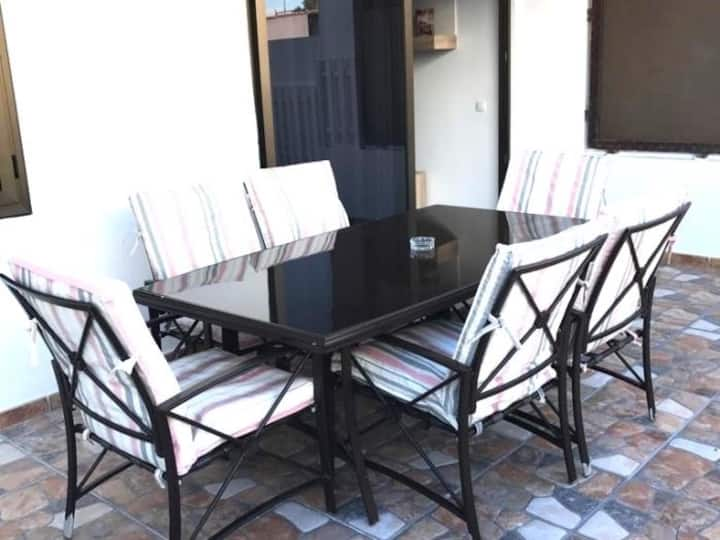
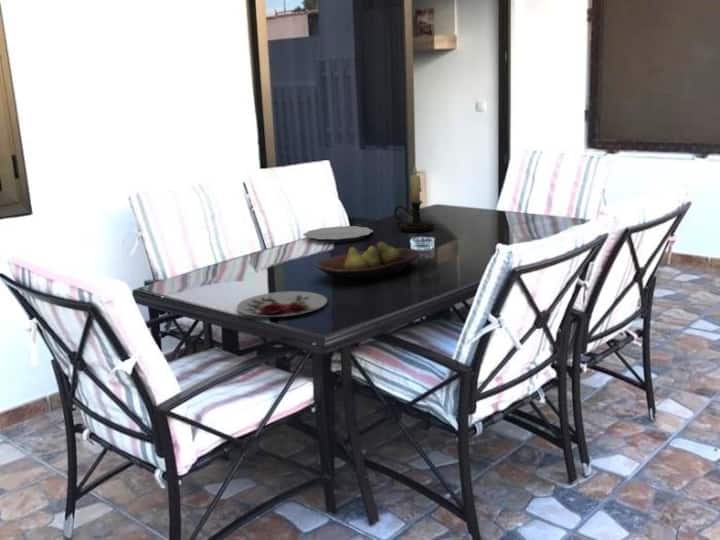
+ plate (282, 302)
+ candle holder (412, 197)
+ plate (338, 234)
+ fruit bowl (368, 260)
